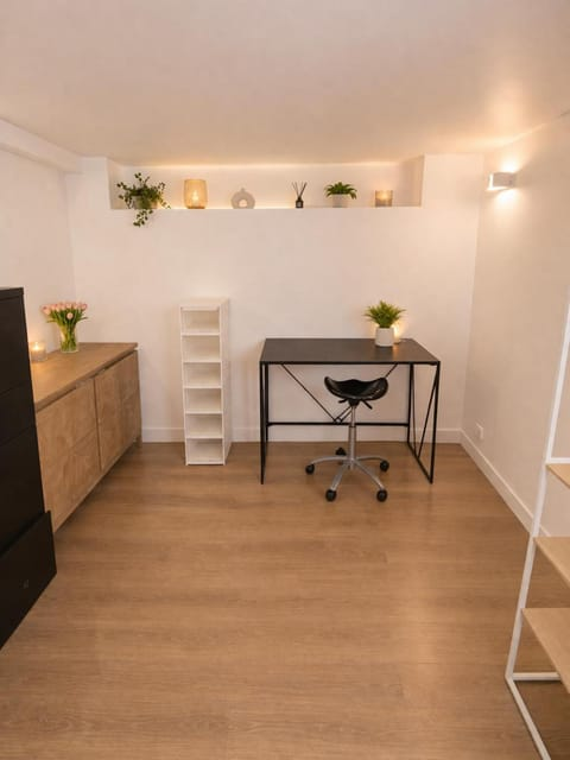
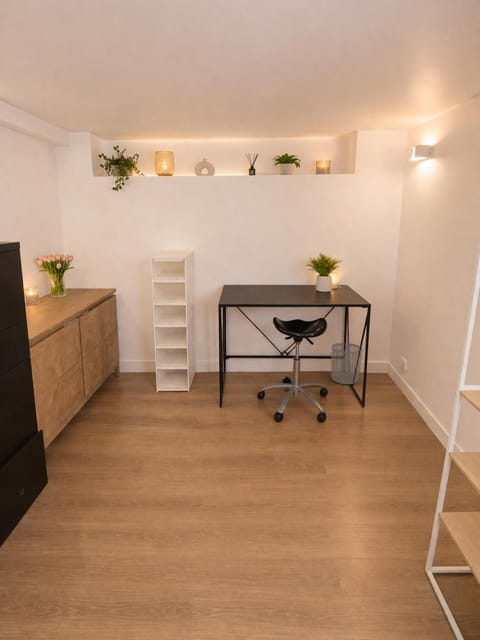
+ waste bin (346, 363)
